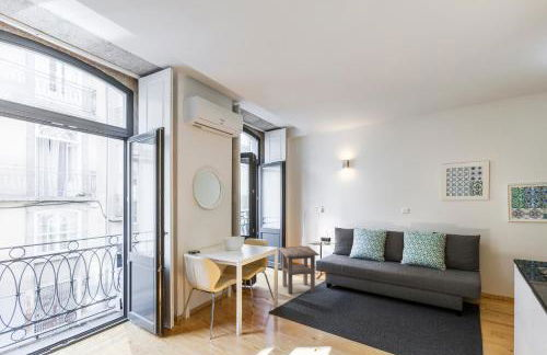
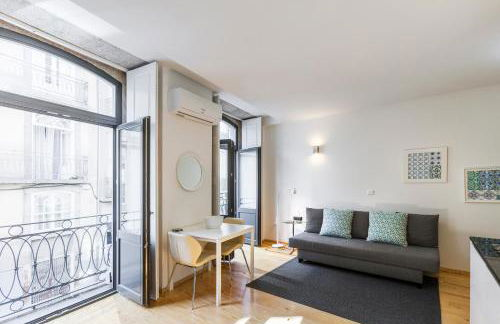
- side table (298, 268)
